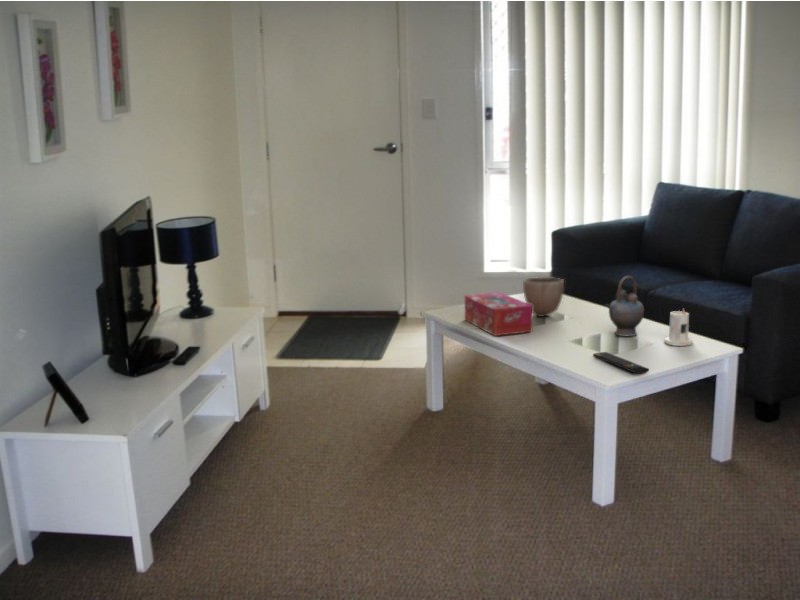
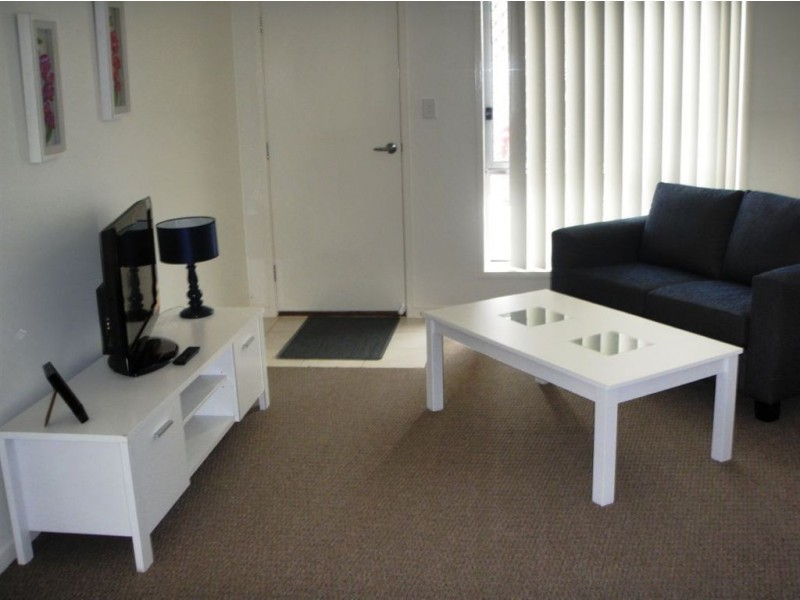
- teapot (623, 305)
- decorative bowl (543, 297)
- tissue box (497, 313)
- candle (679, 325)
- remote control (619, 362)
